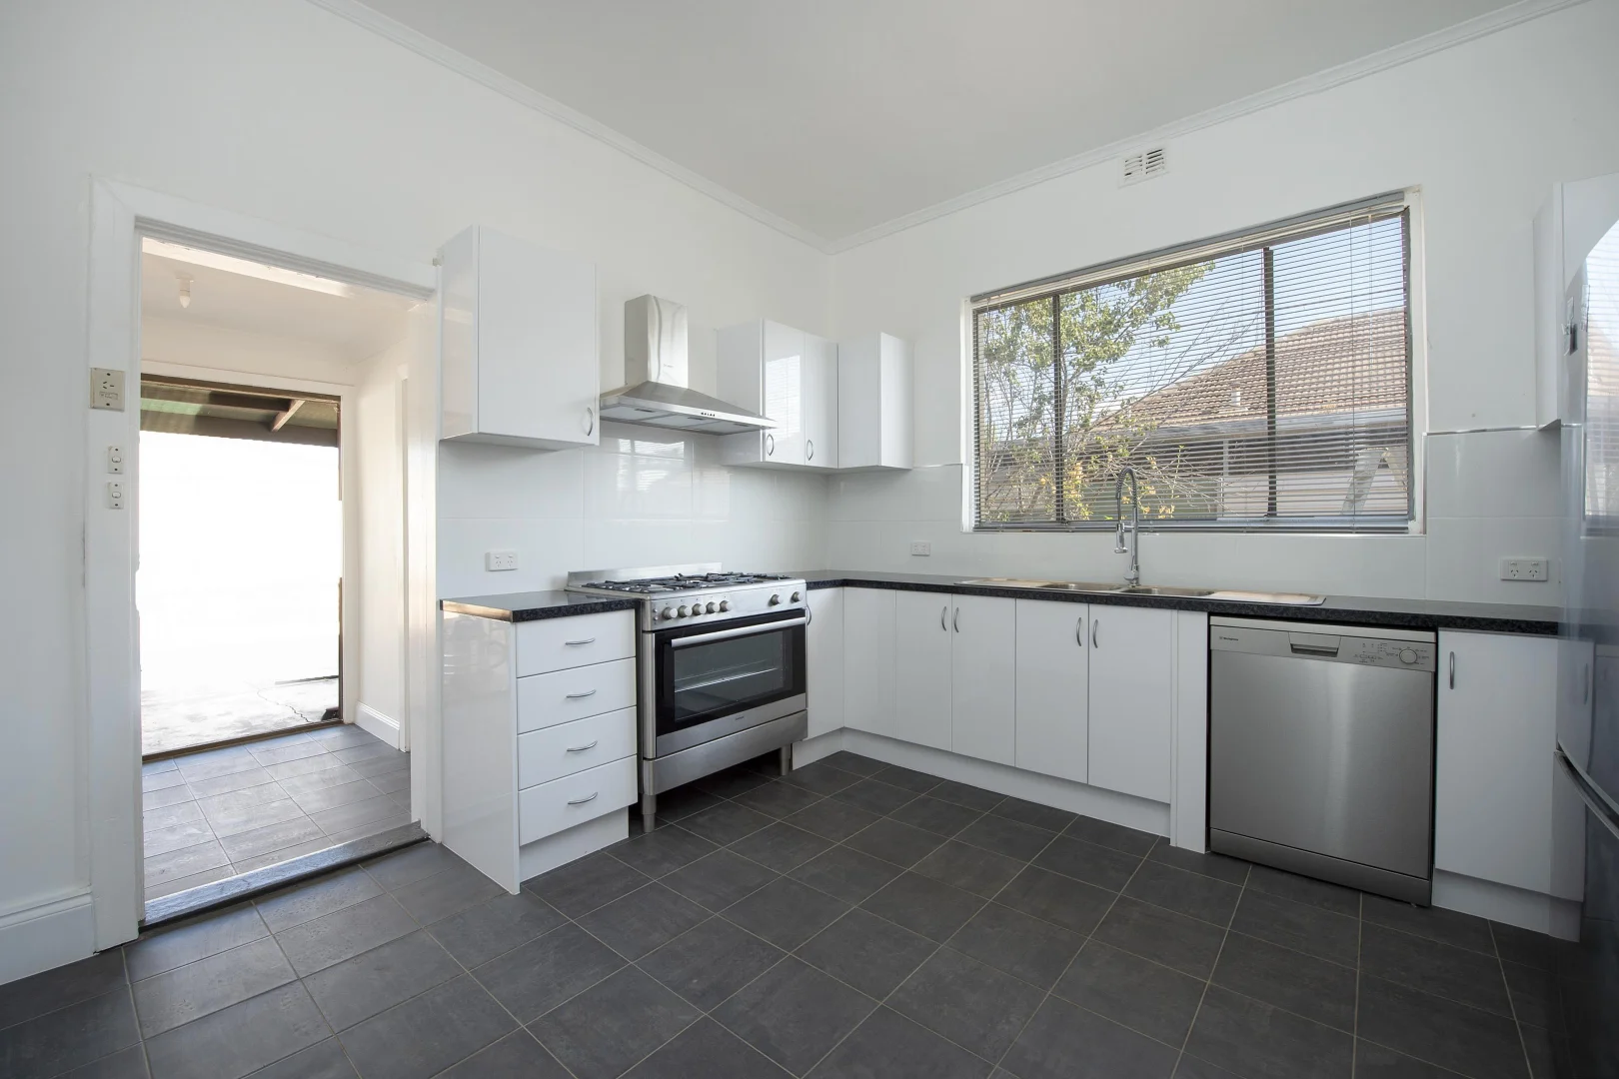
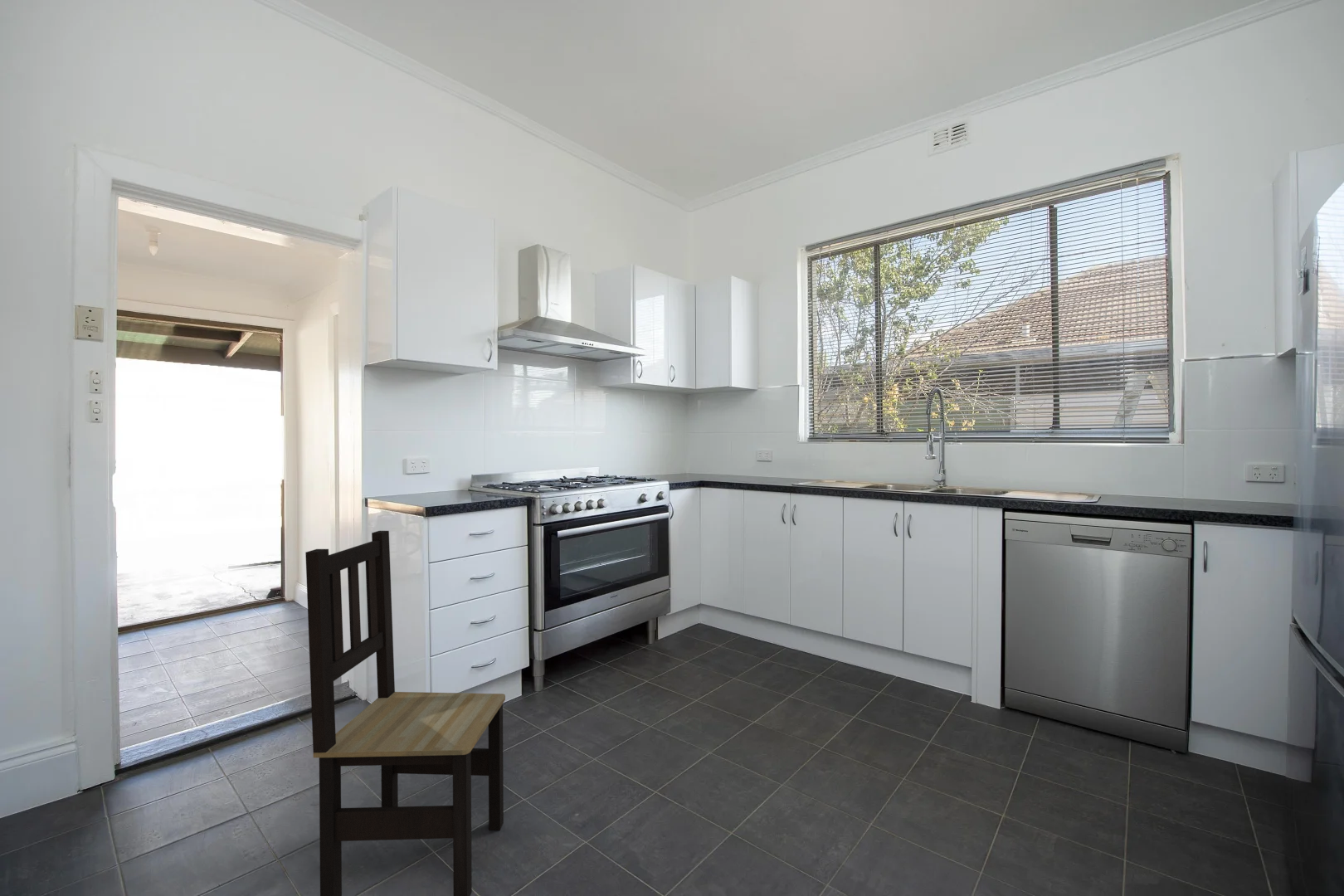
+ dining chair (418, 699)
